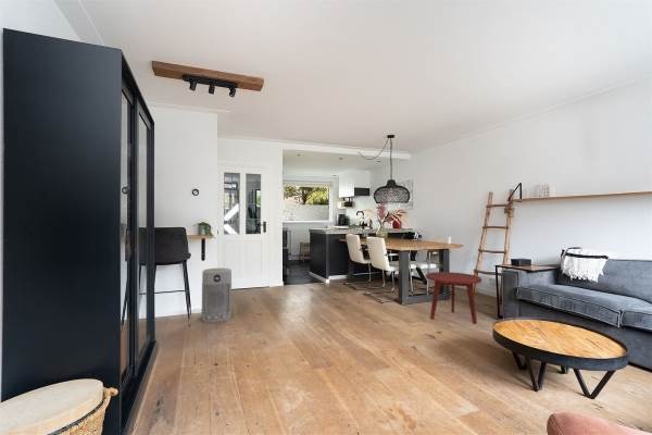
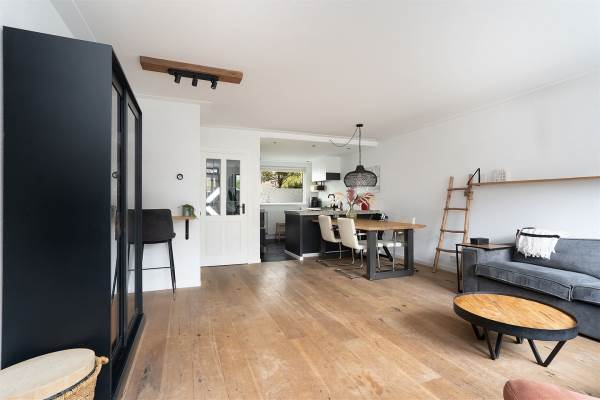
- air purifier (216, 293)
- side table (452, 297)
